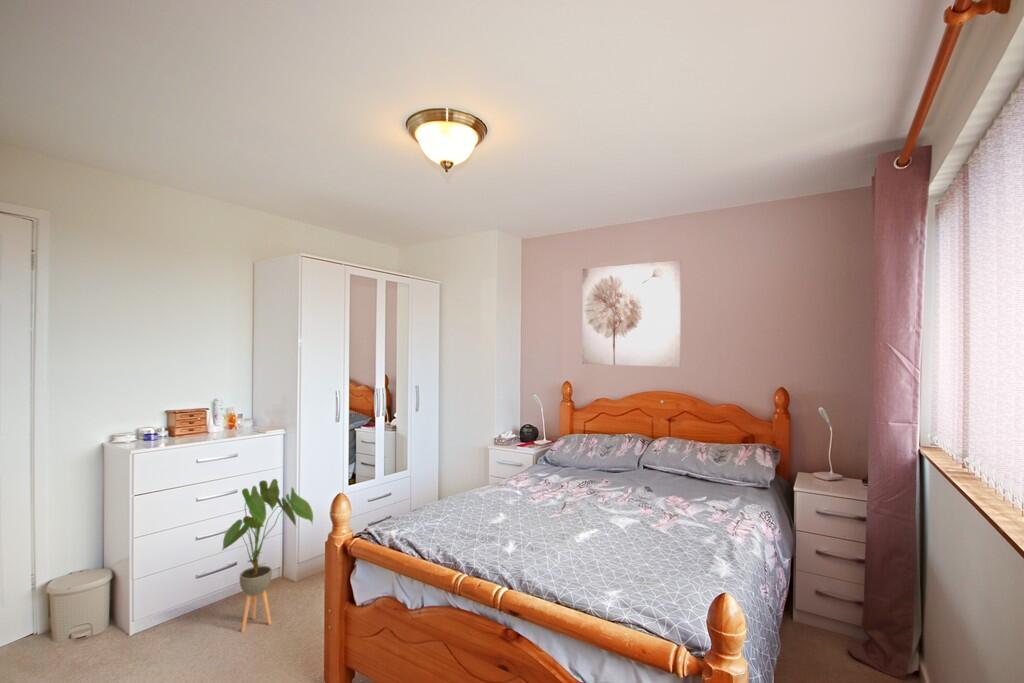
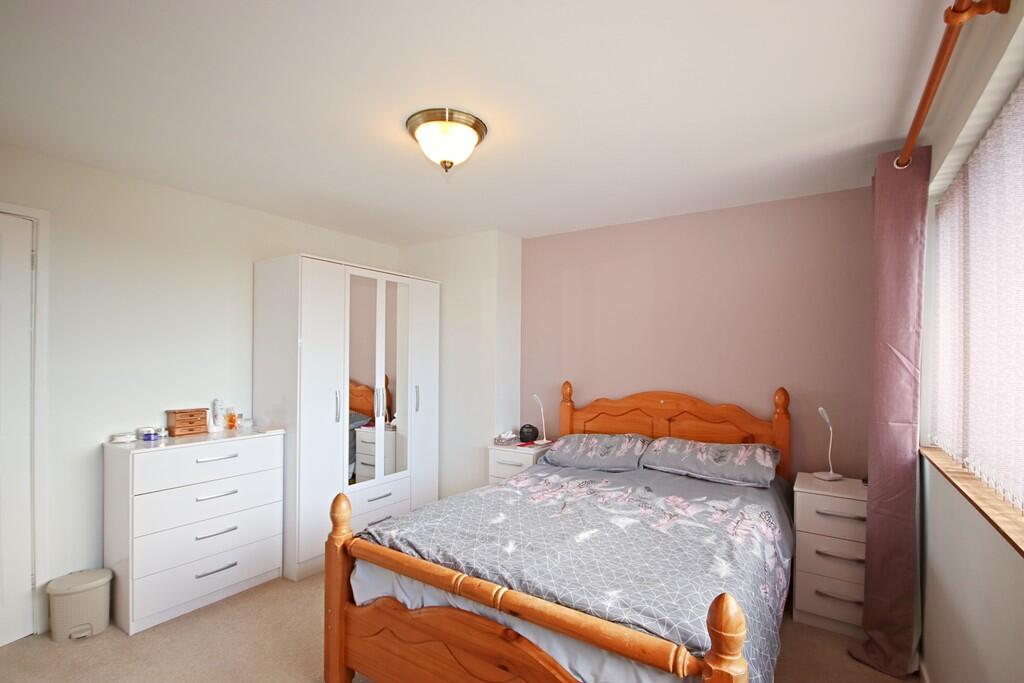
- house plant (260, 552)
- wall art (628, 315)
